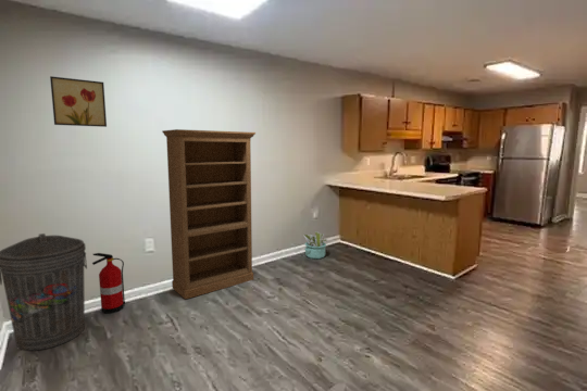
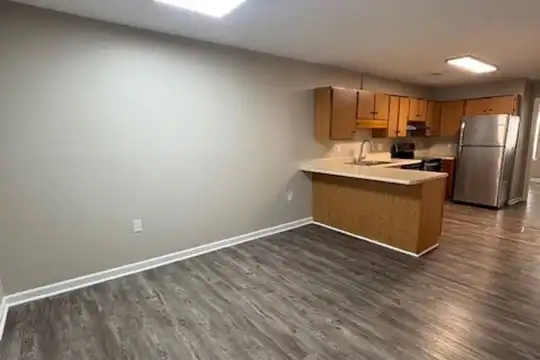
- fire extinguisher (110, 280)
- bookshelf (212, 210)
- decorative plant (316, 244)
- wall art (79, 102)
- trash can (47, 286)
